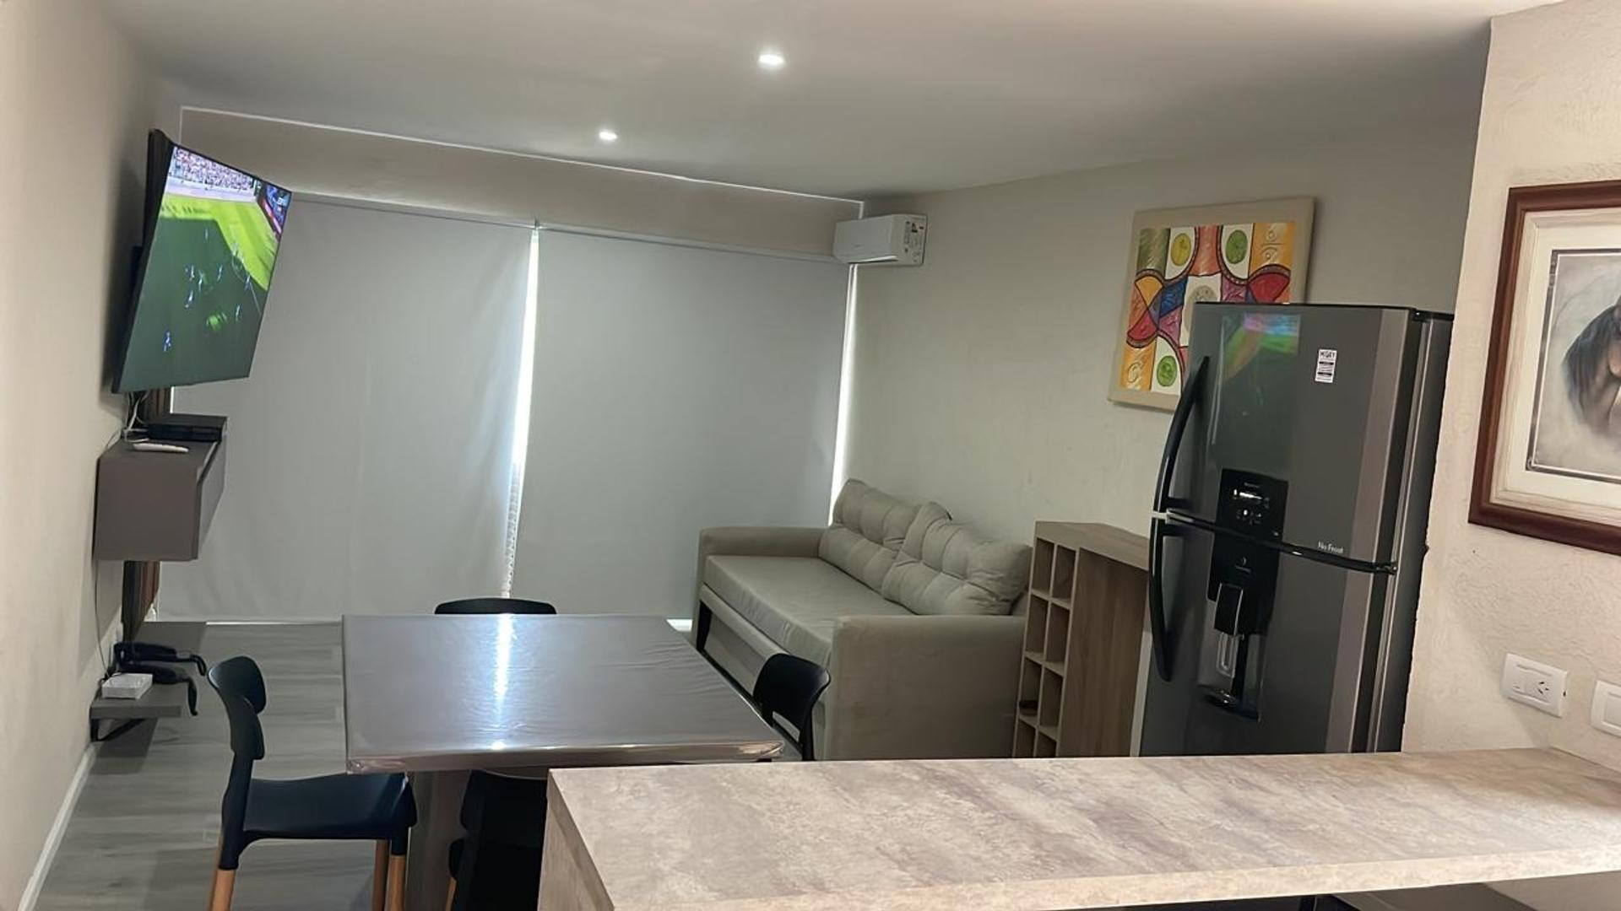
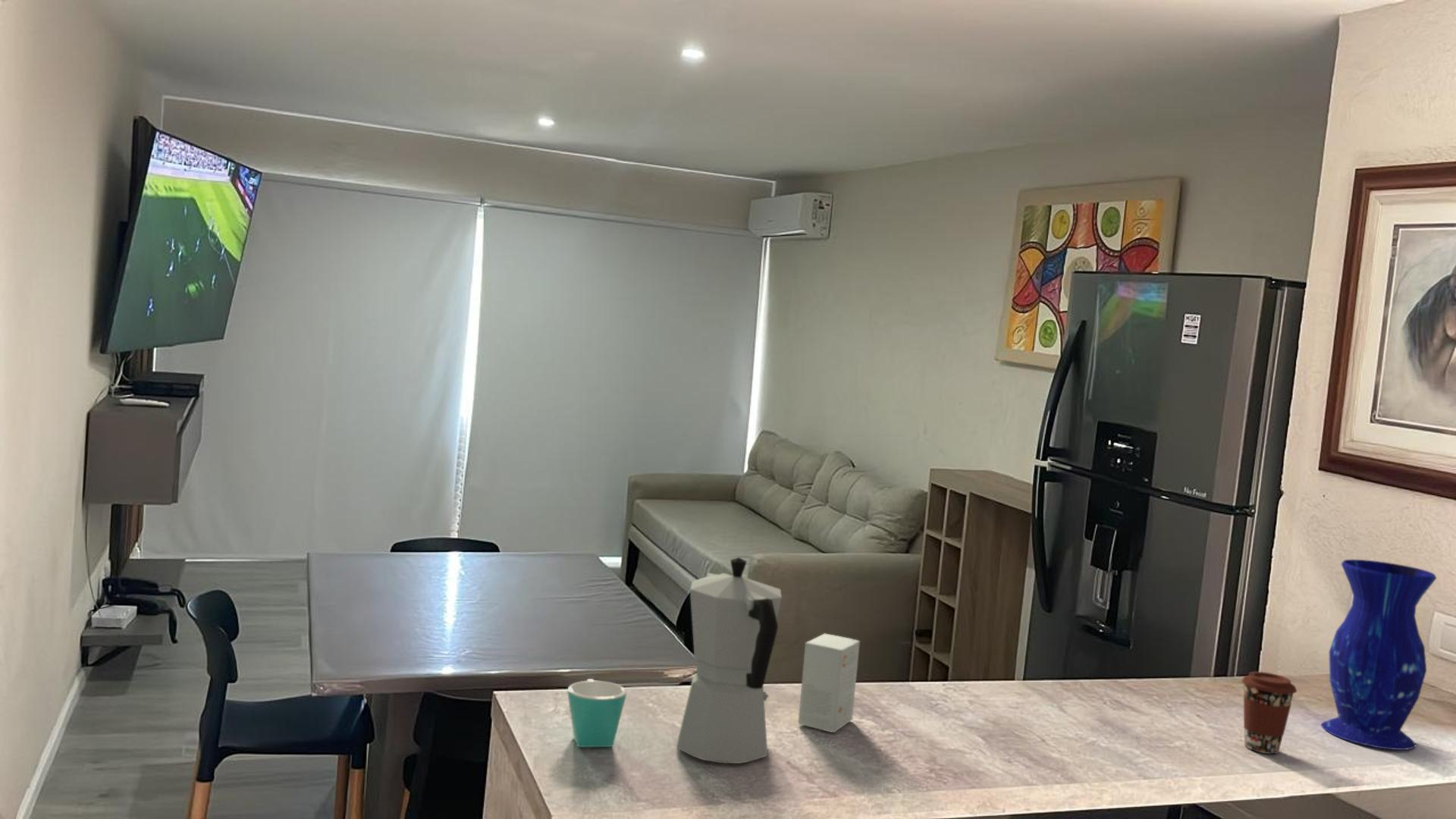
+ vase (1378, 651)
+ mug (593, 711)
+ small box (829, 681)
+ coffee cup (1266, 712)
+ moka pot (734, 656)
